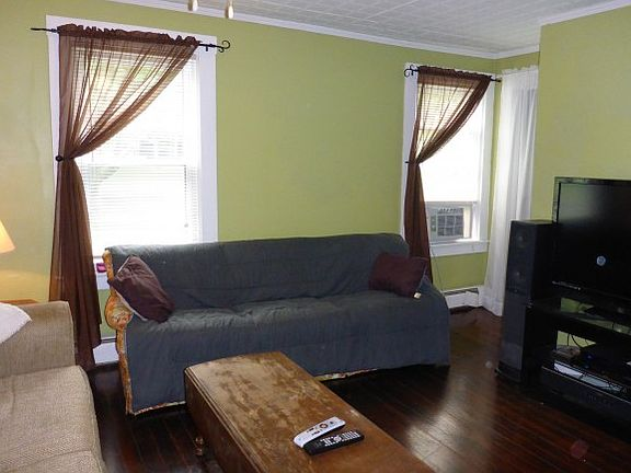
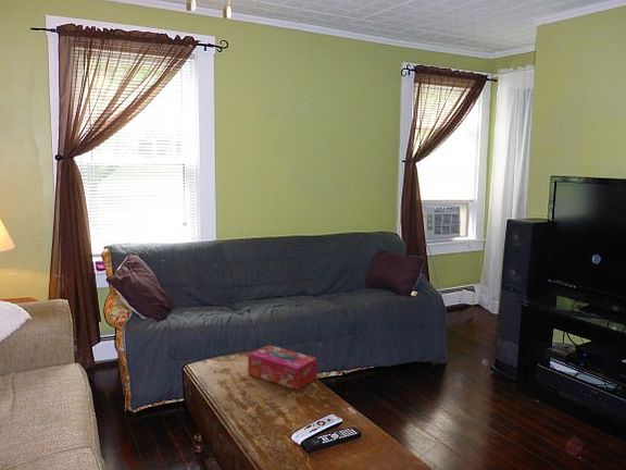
+ tissue box (281, 366)
